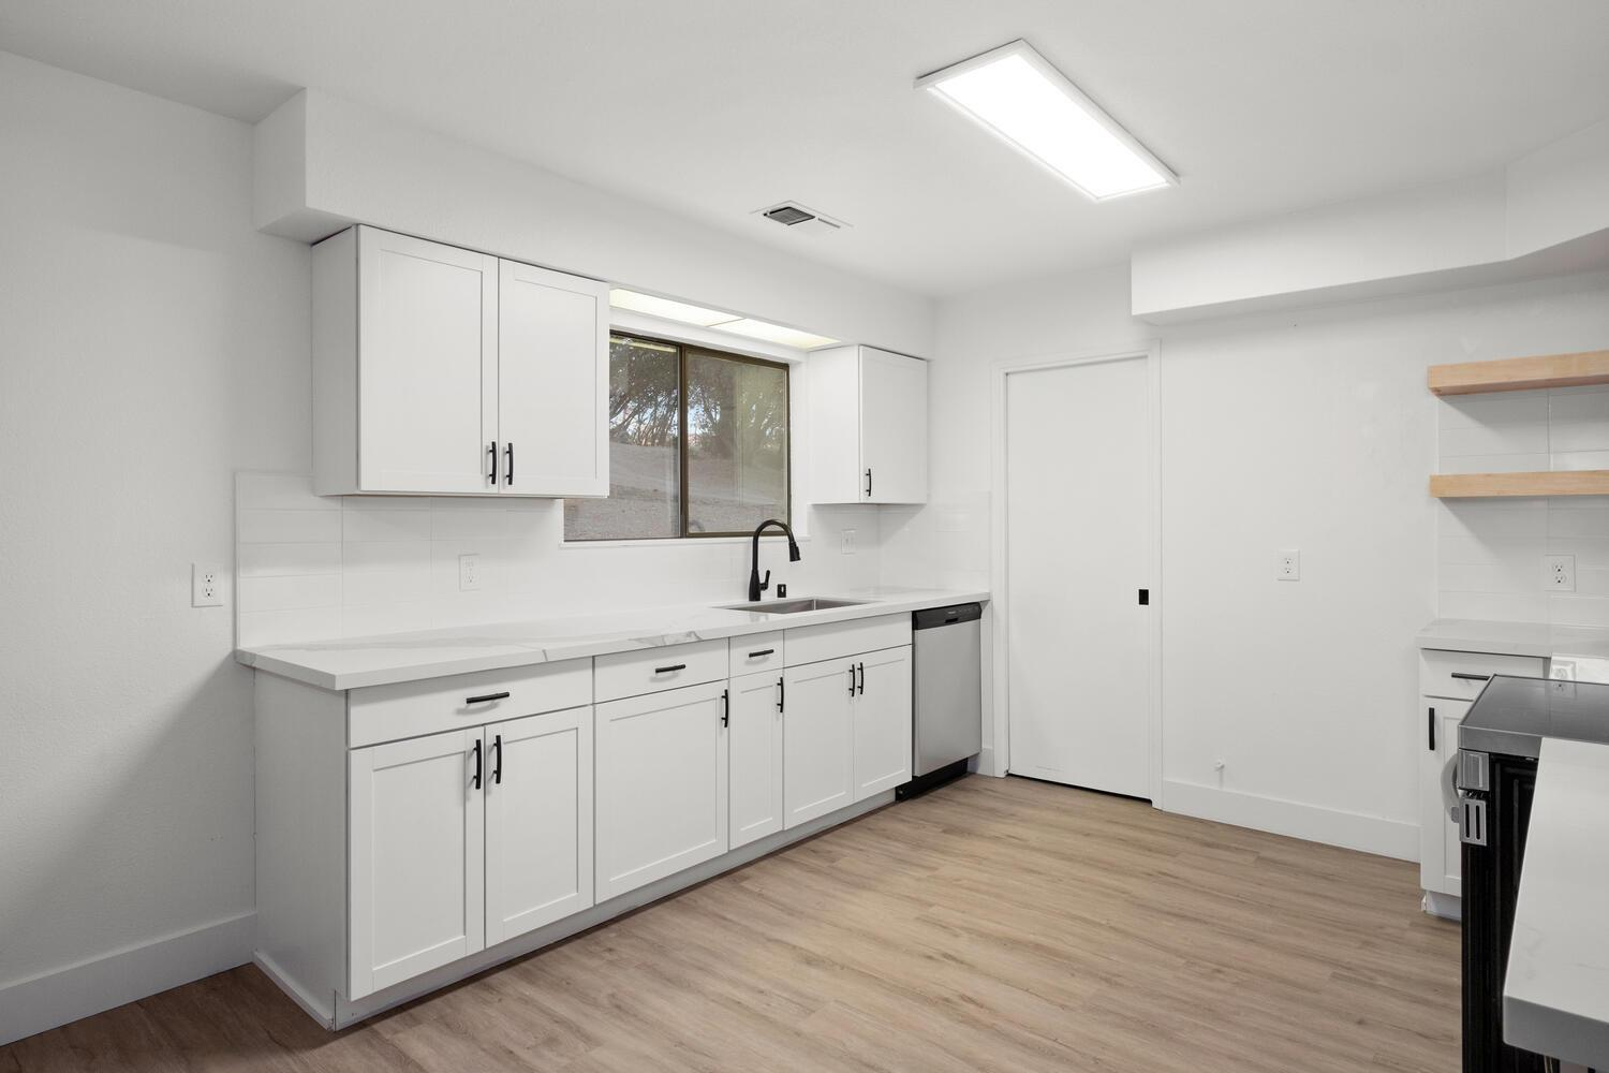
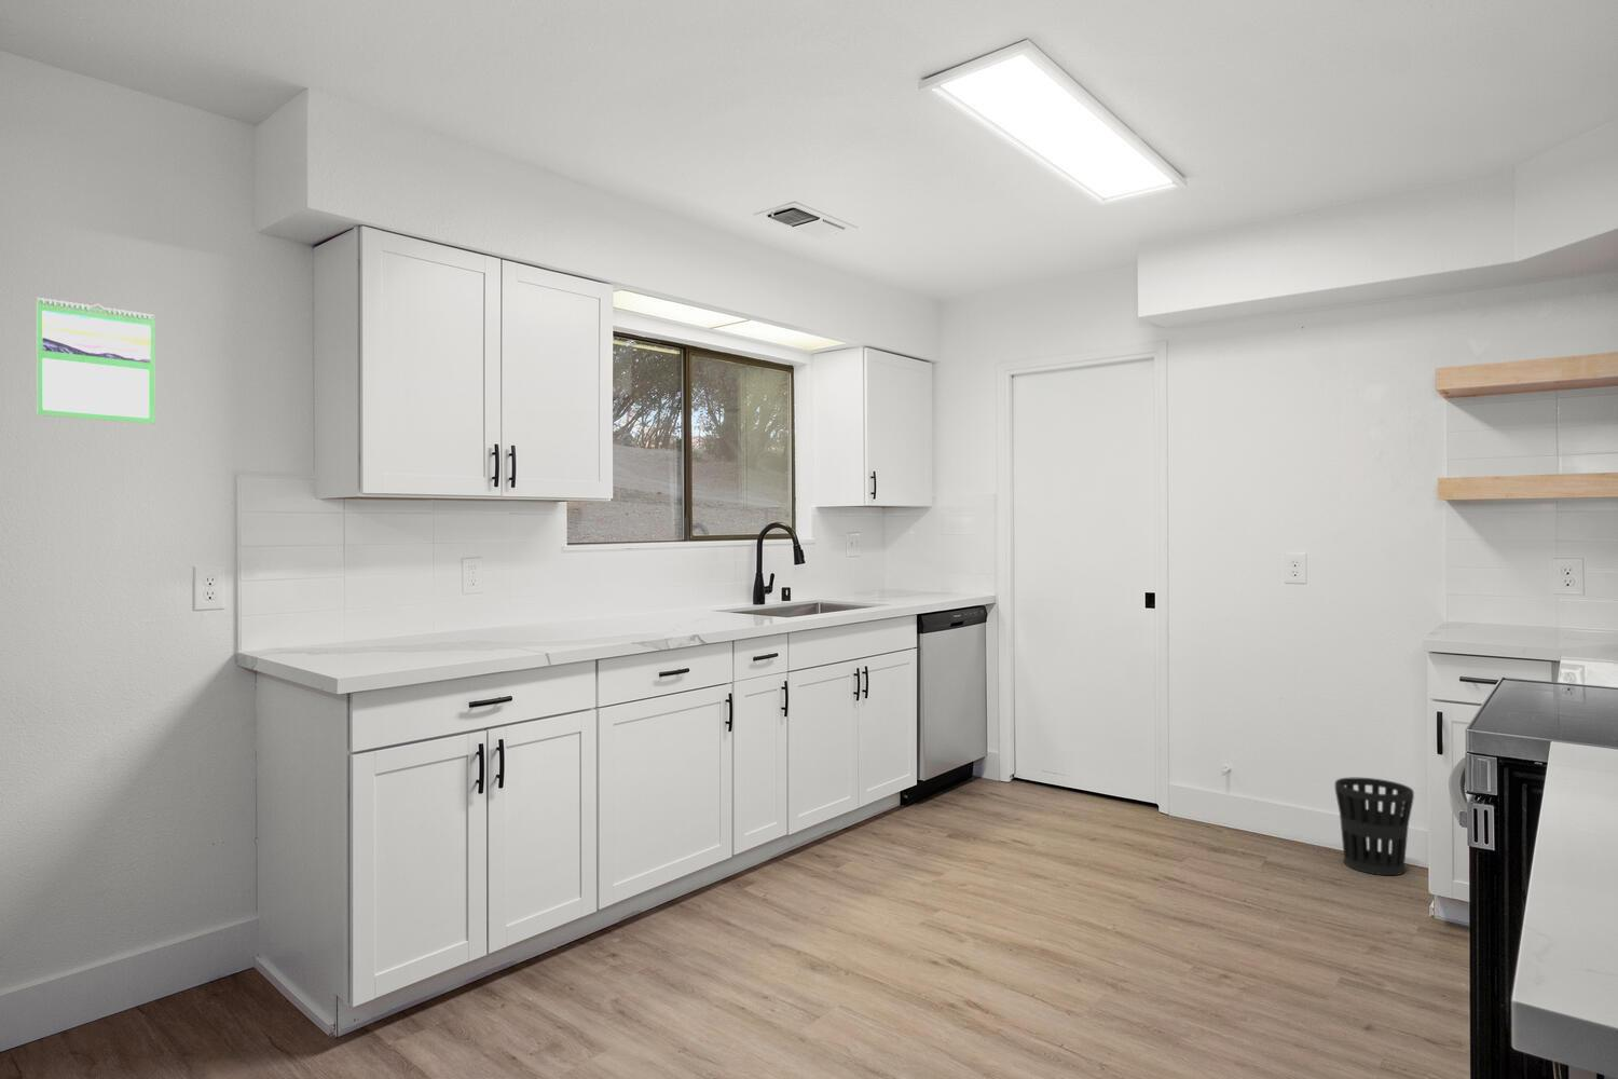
+ calendar (98, 361)
+ wastebasket (1374, 825)
